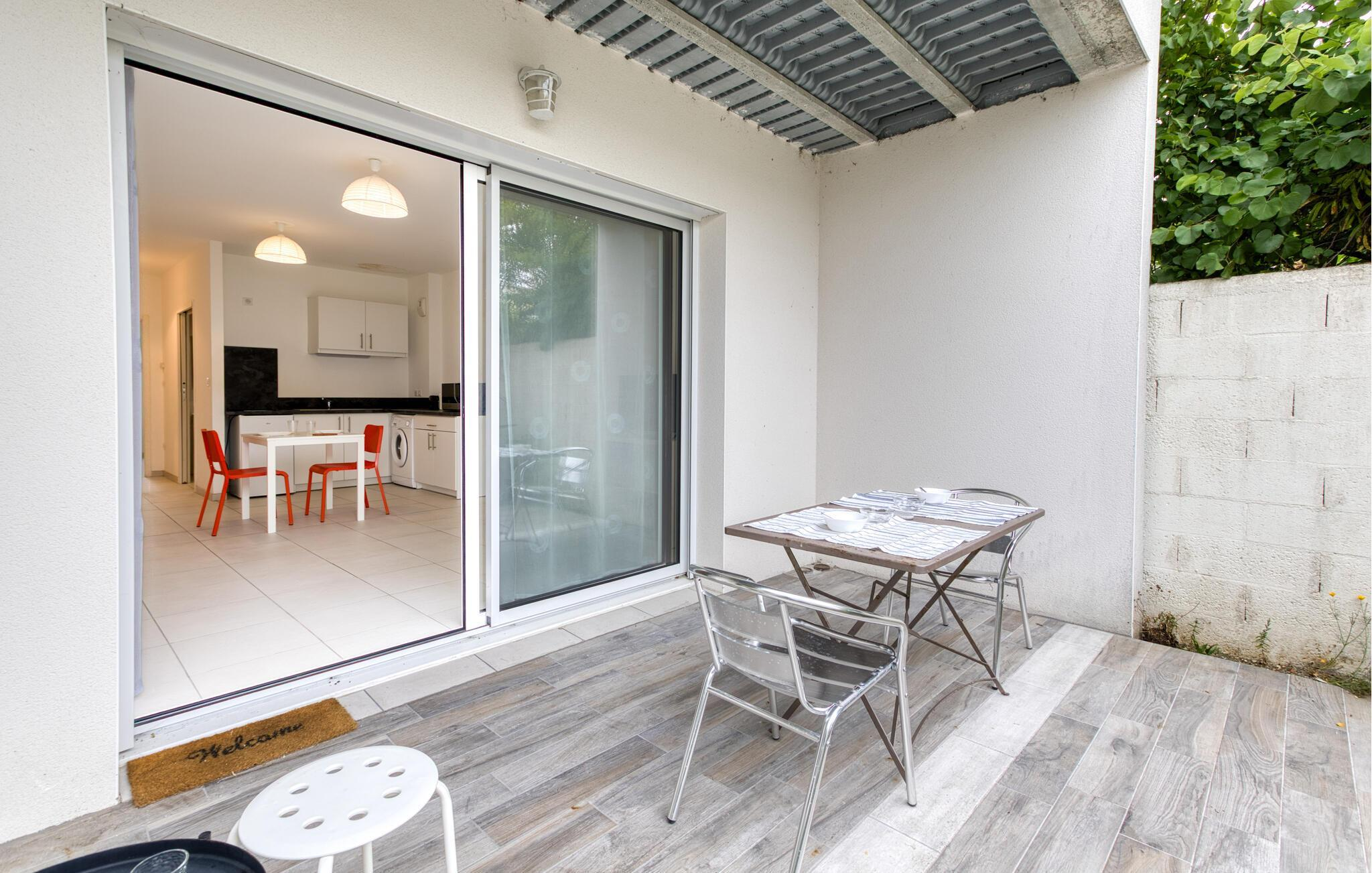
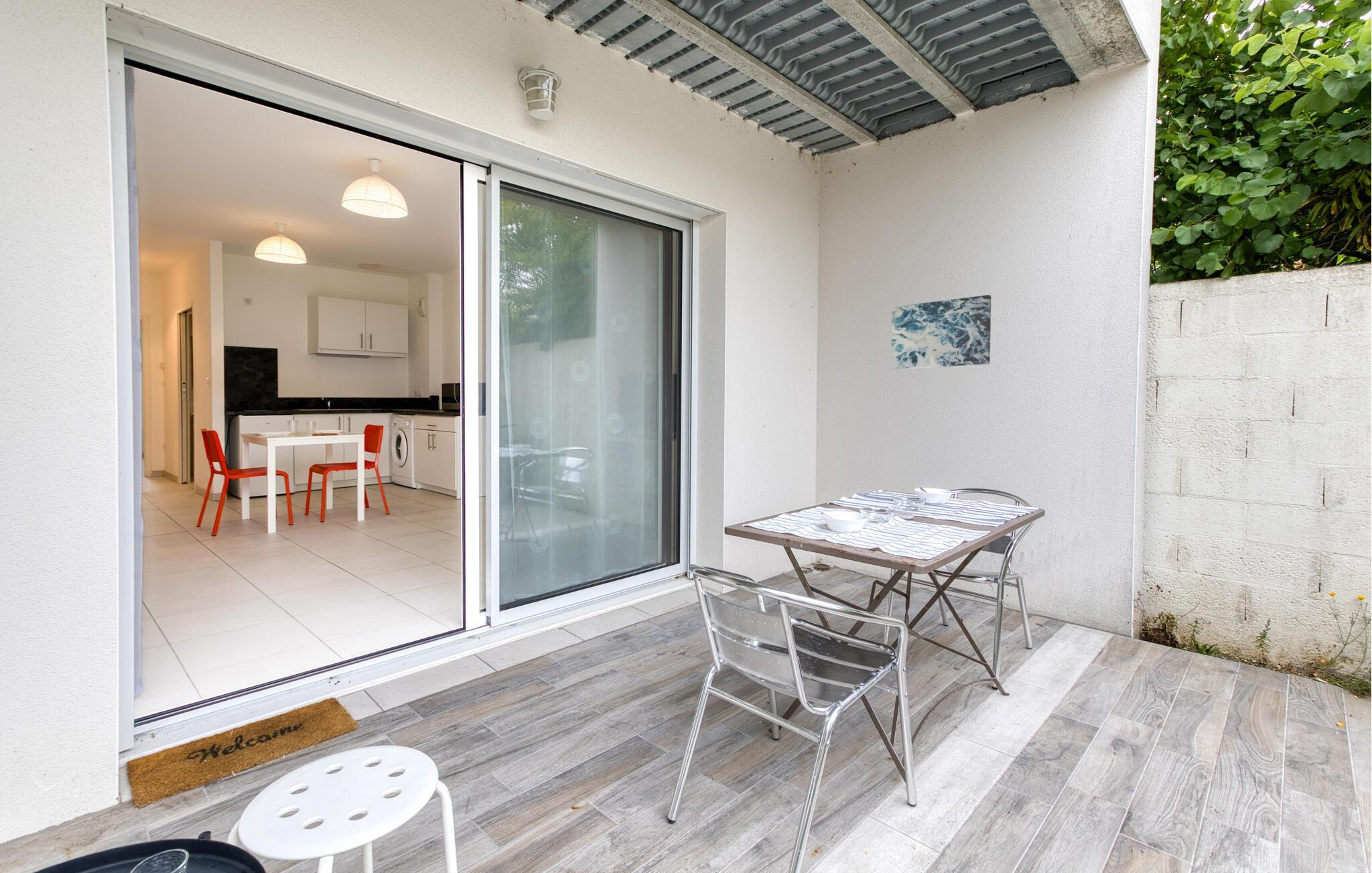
+ wall art (939, 334)
